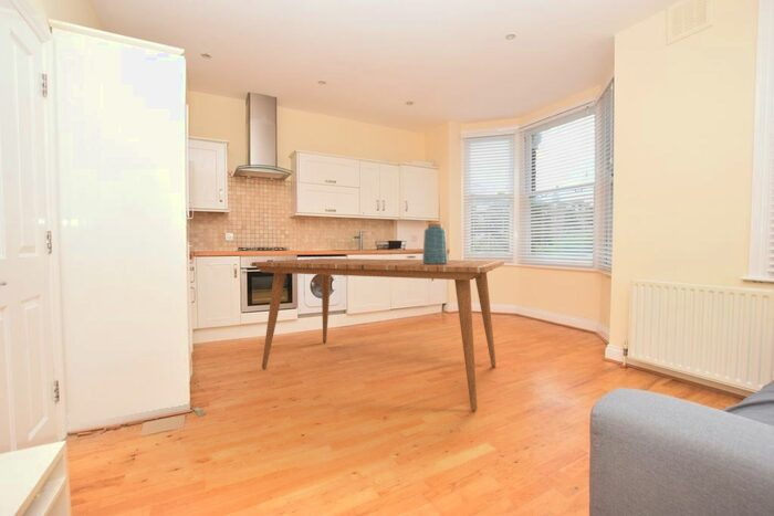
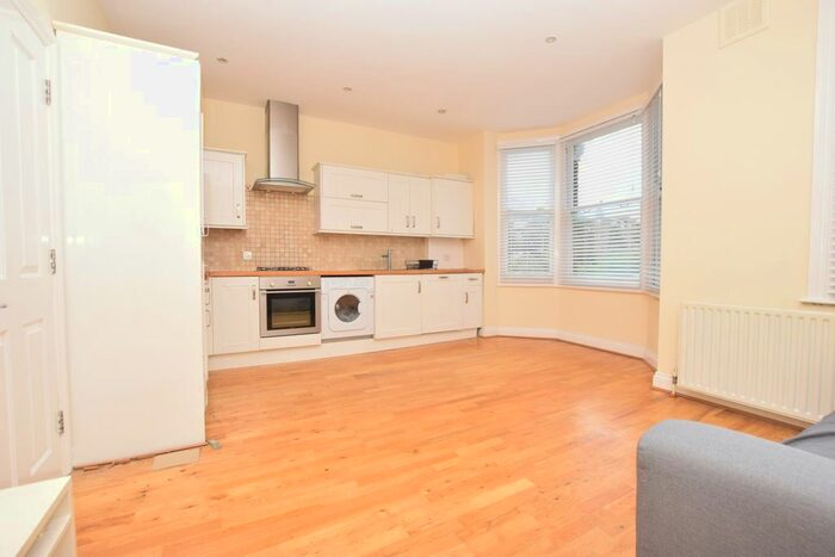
- vase (435, 243)
- dining table (380, 276)
